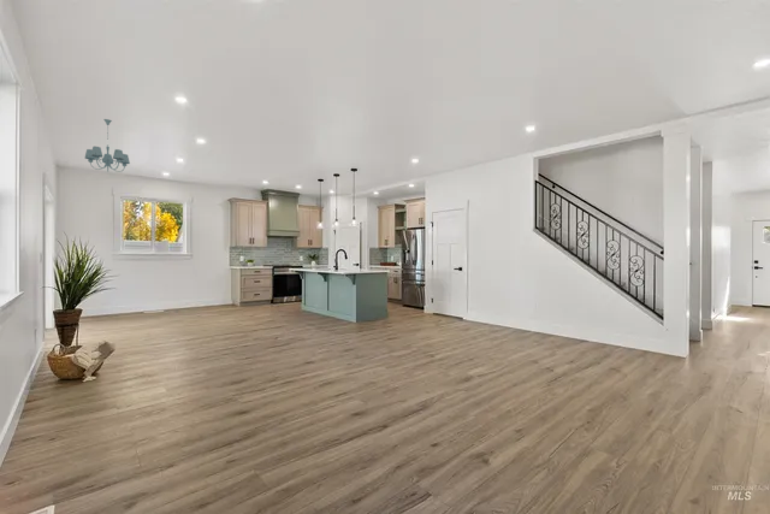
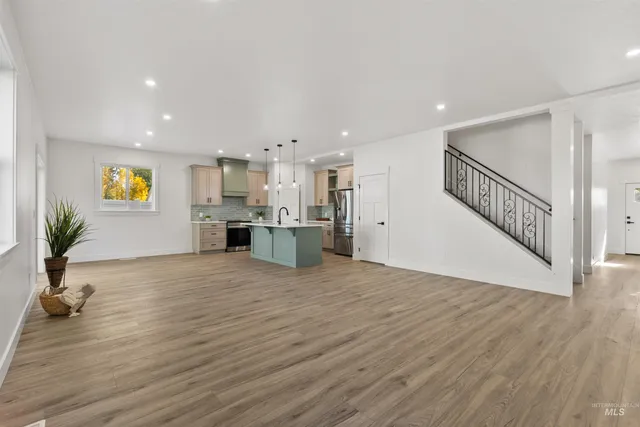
- chandelier (107, 147)
